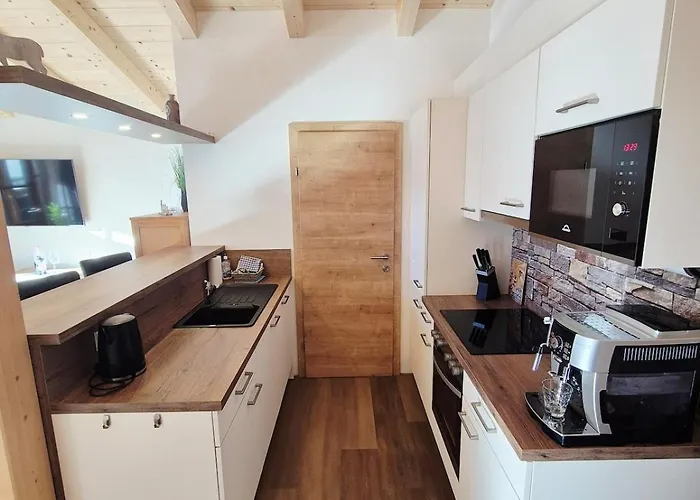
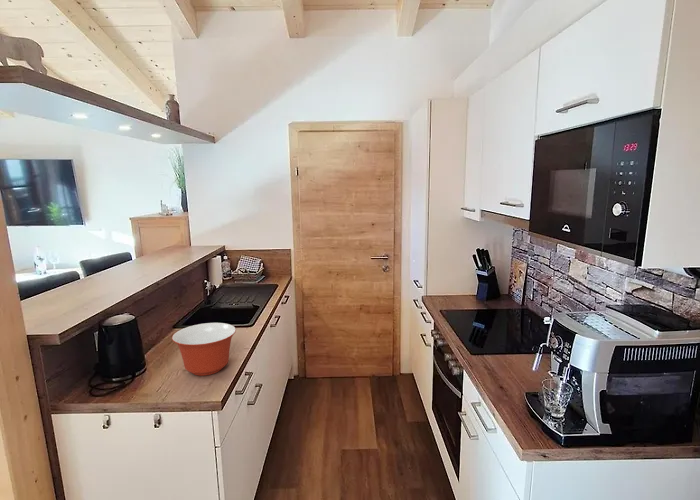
+ mixing bowl (206, 350)
